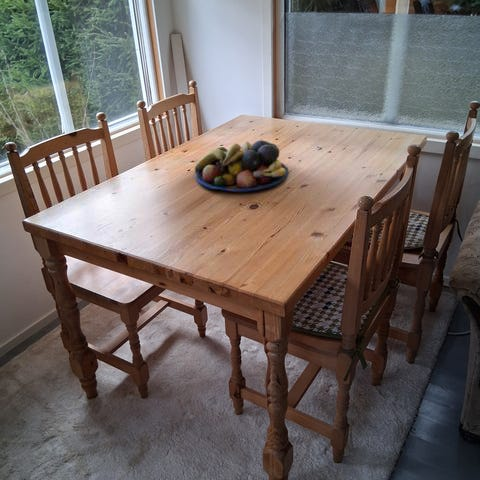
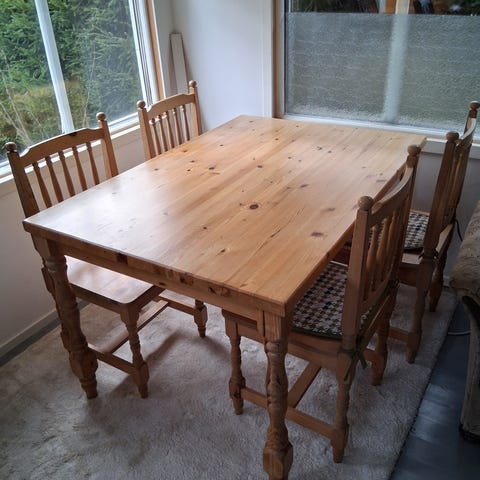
- fruit bowl (240, 158)
